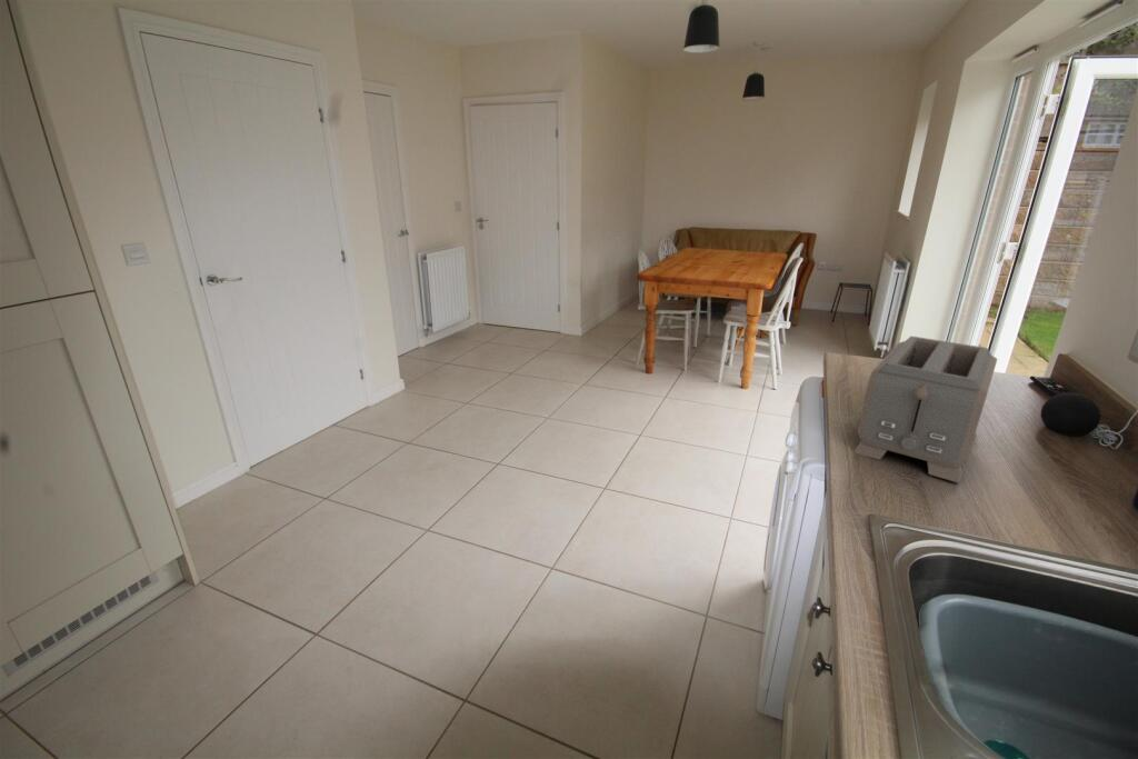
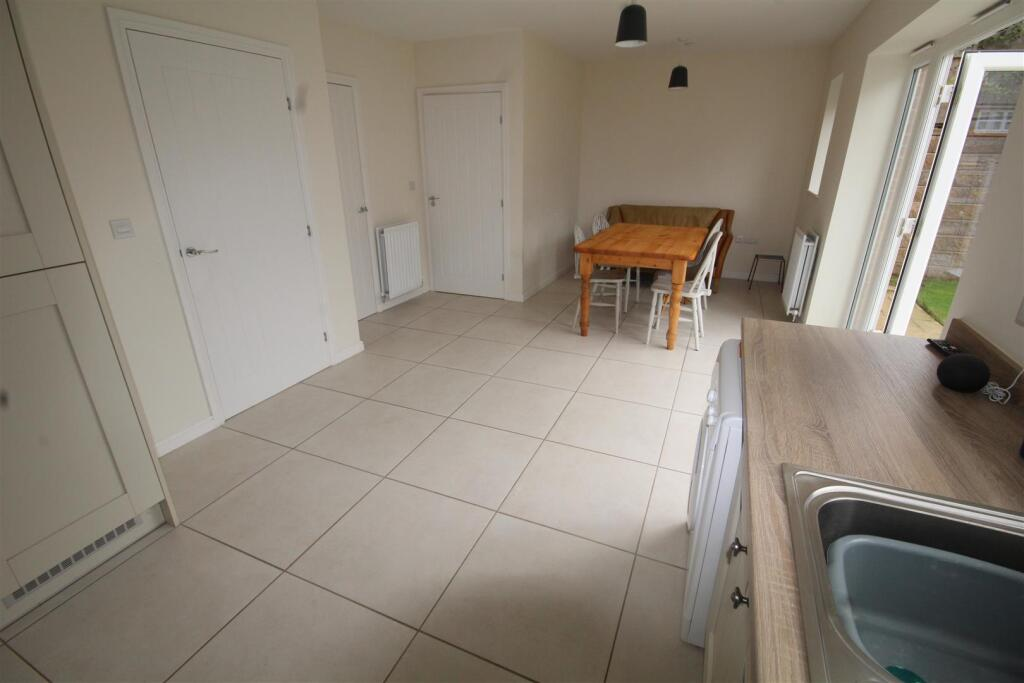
- toaster (926, 401)
